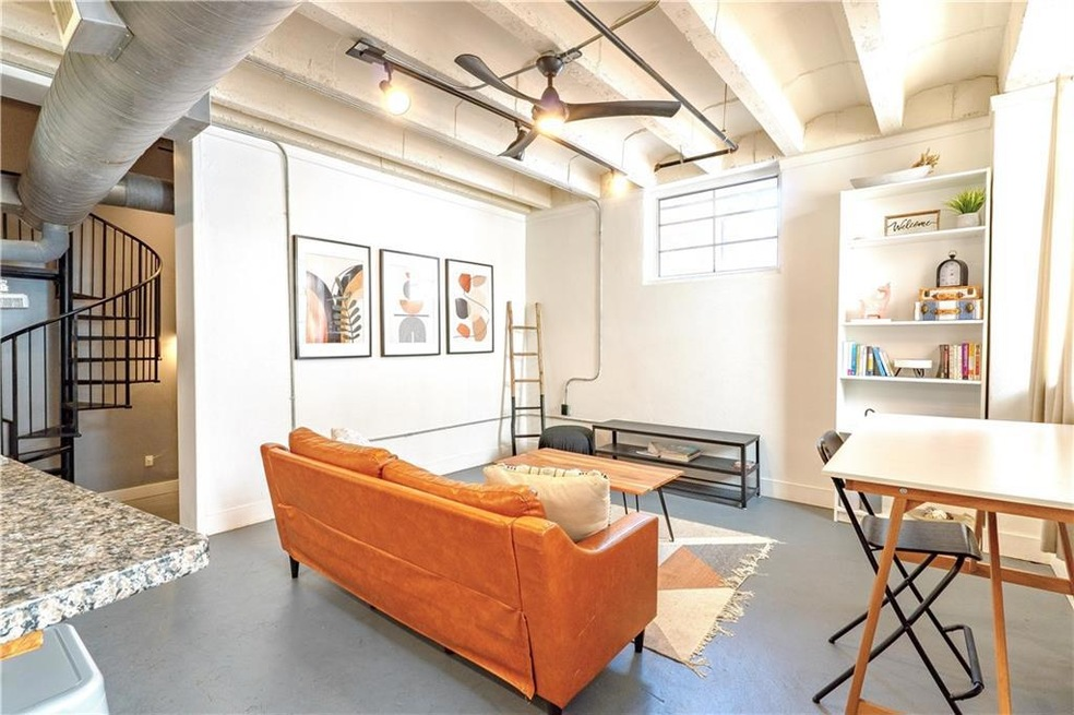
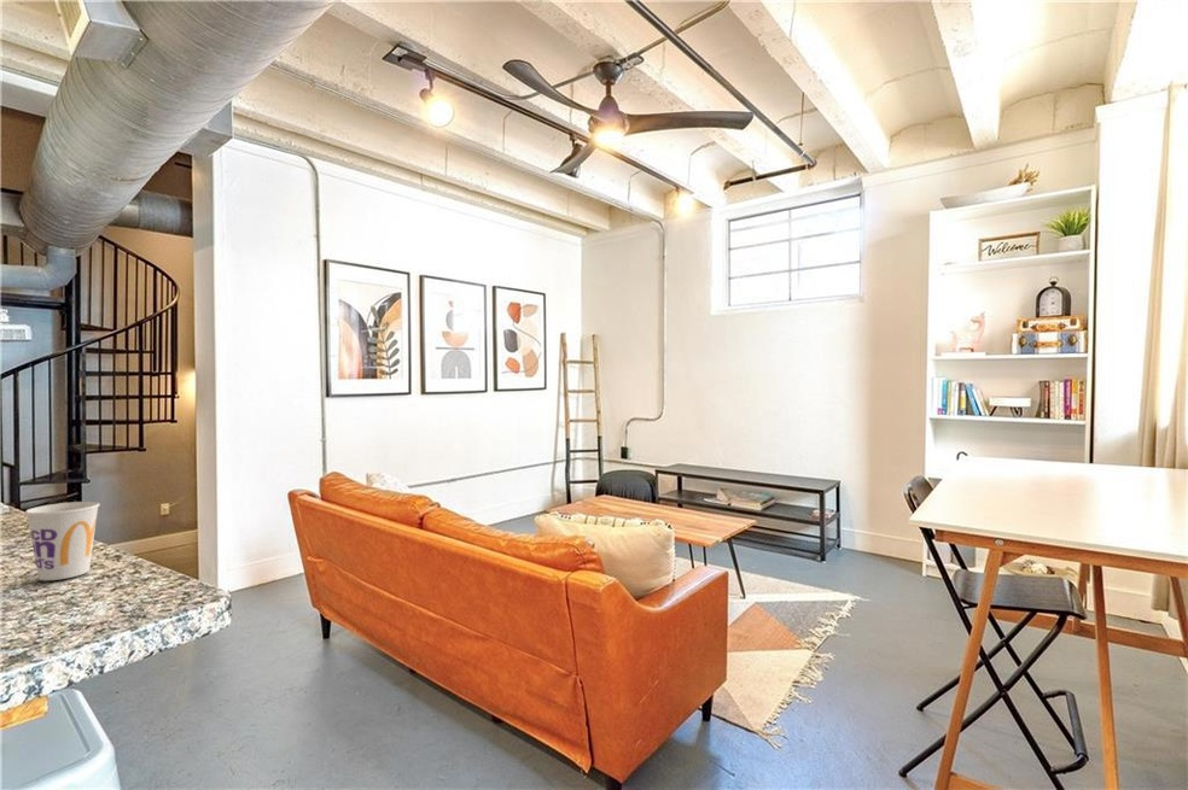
+ cup (64, 540)
